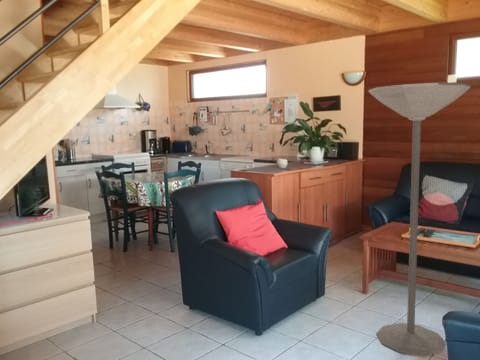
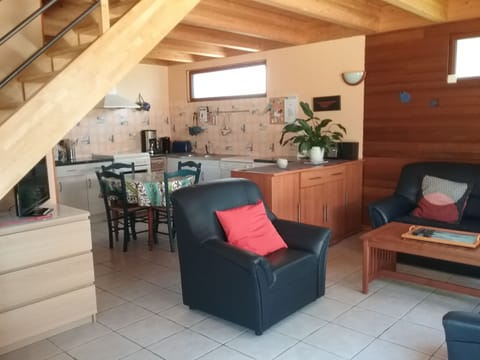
- floor lamp (414, 217)
